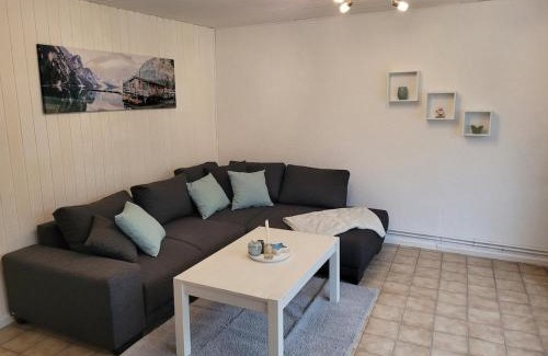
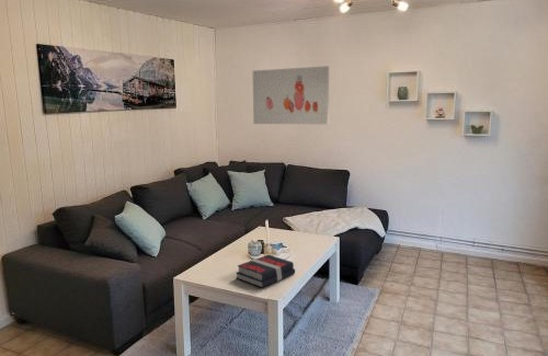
+ book (265, 269)
+ wall art (289, 96)
